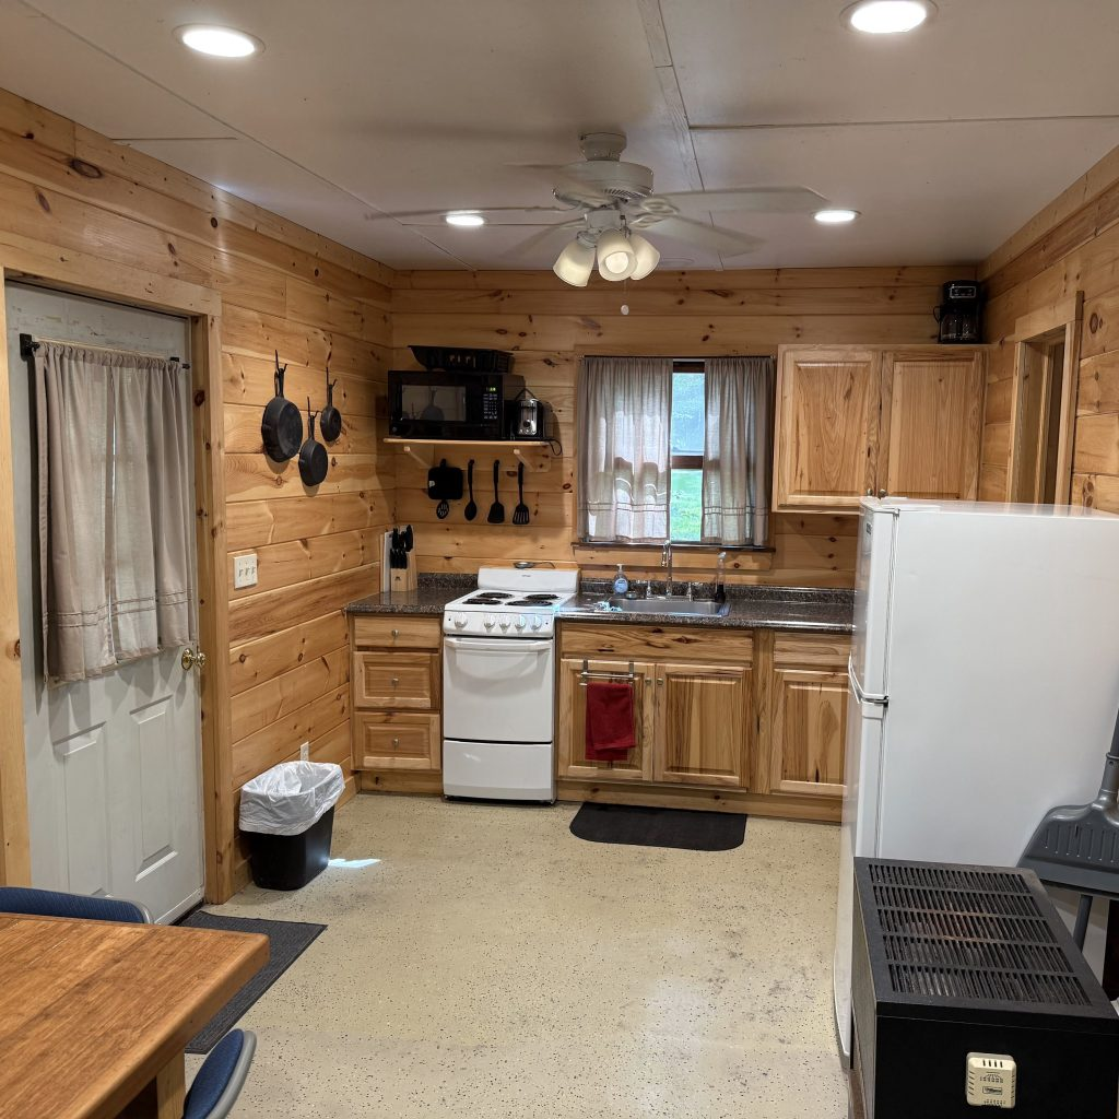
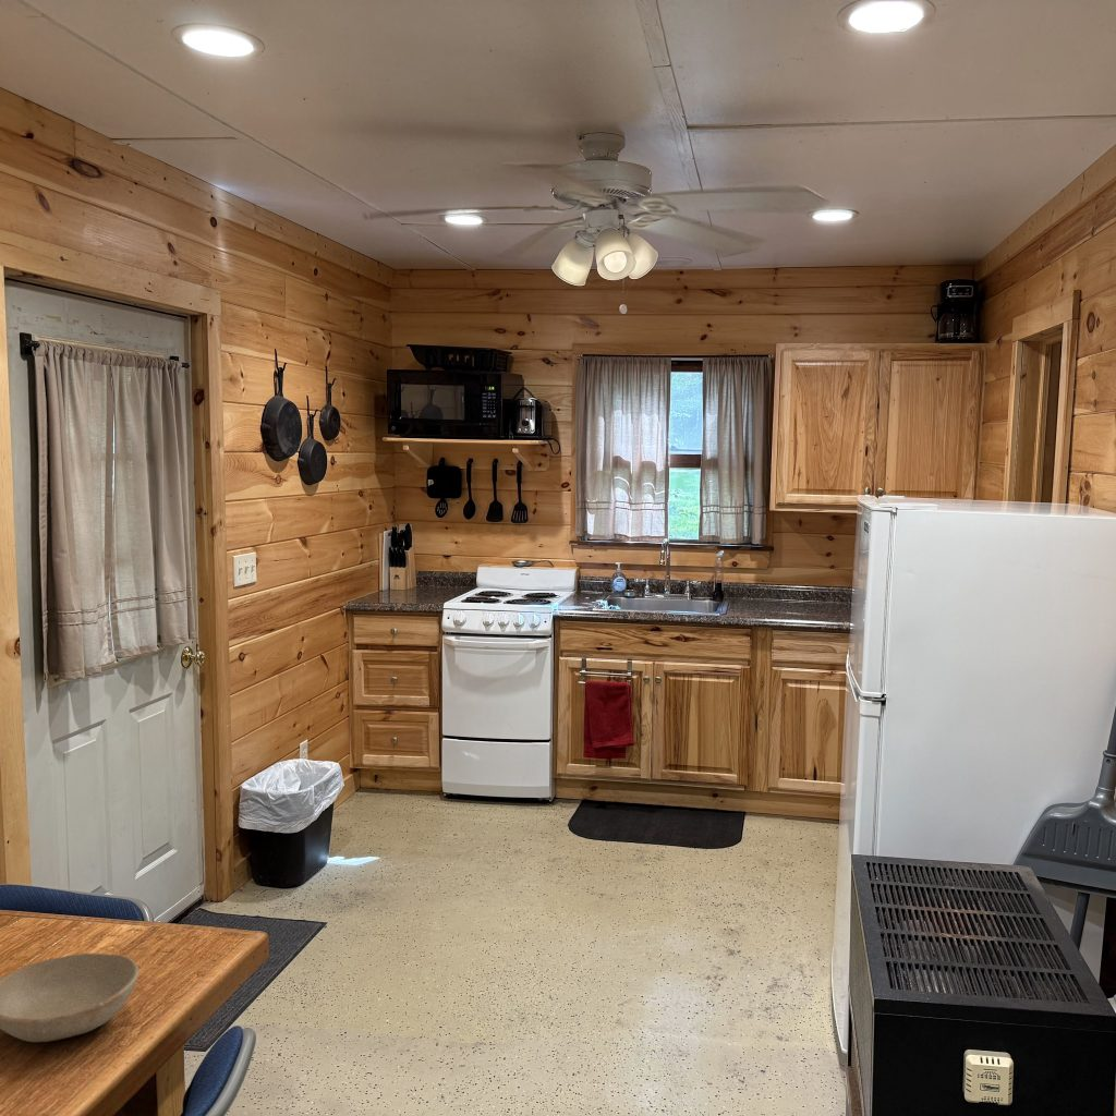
+ bowl (63, 1002)
